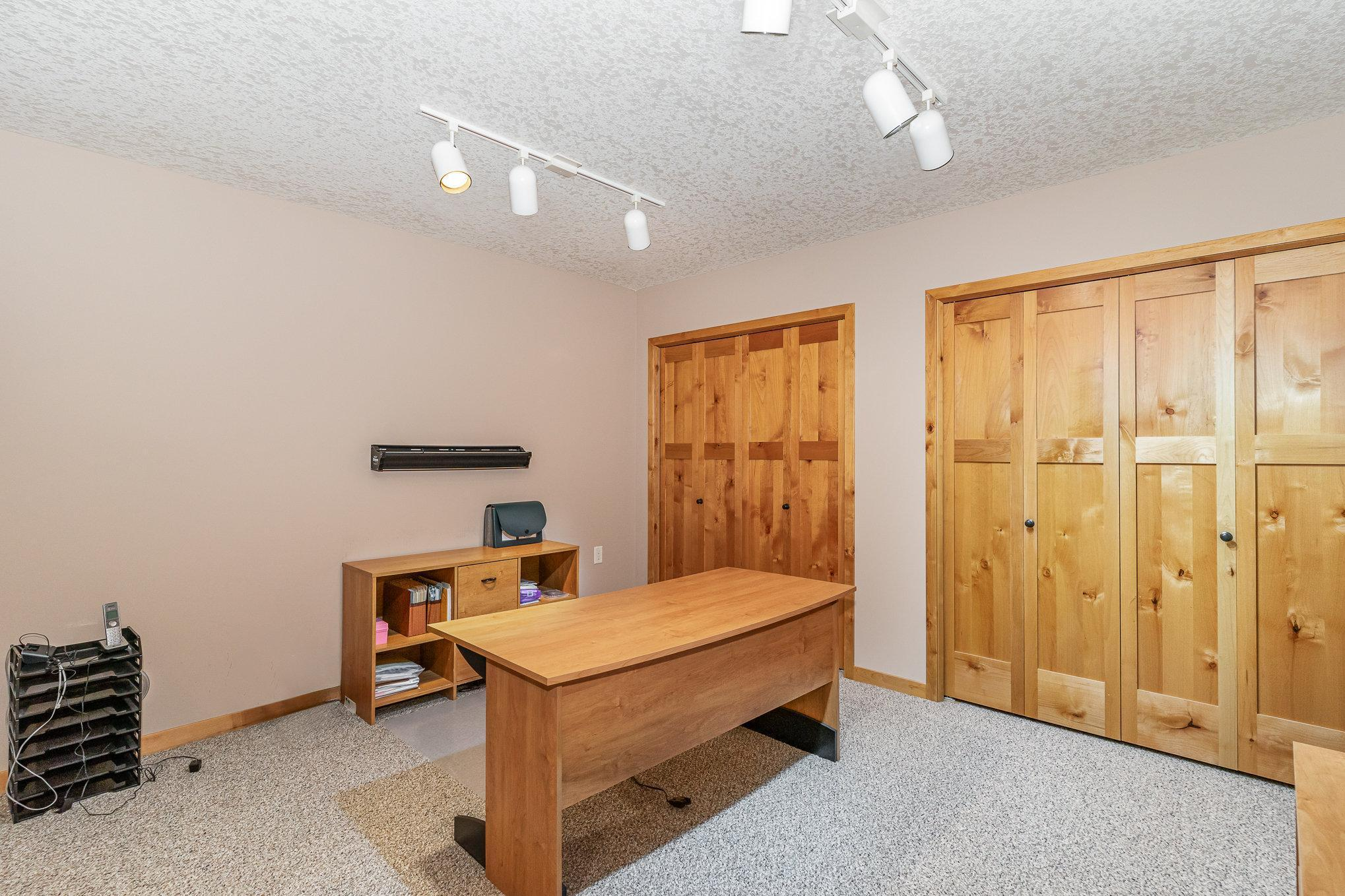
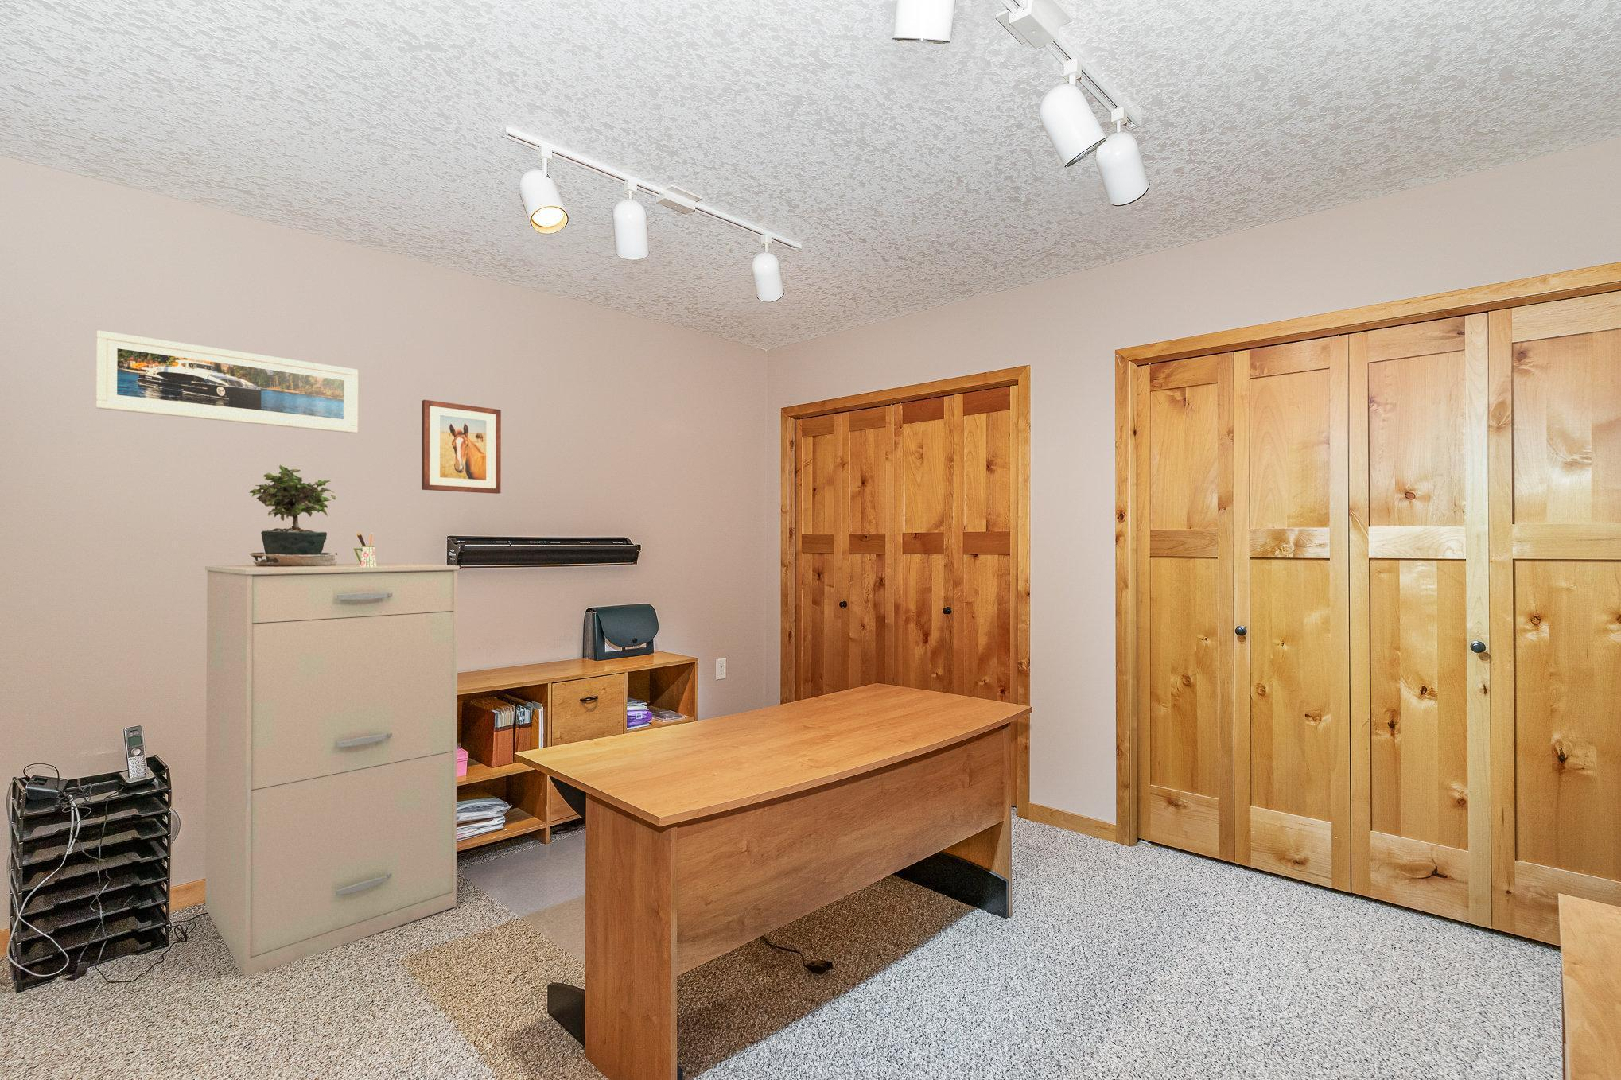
+ pen holder (365, 548)
+ filing cabinet (333, 736)
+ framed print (240, 387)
+ potted plant (288, 516)
+ wall art (462, 447)
